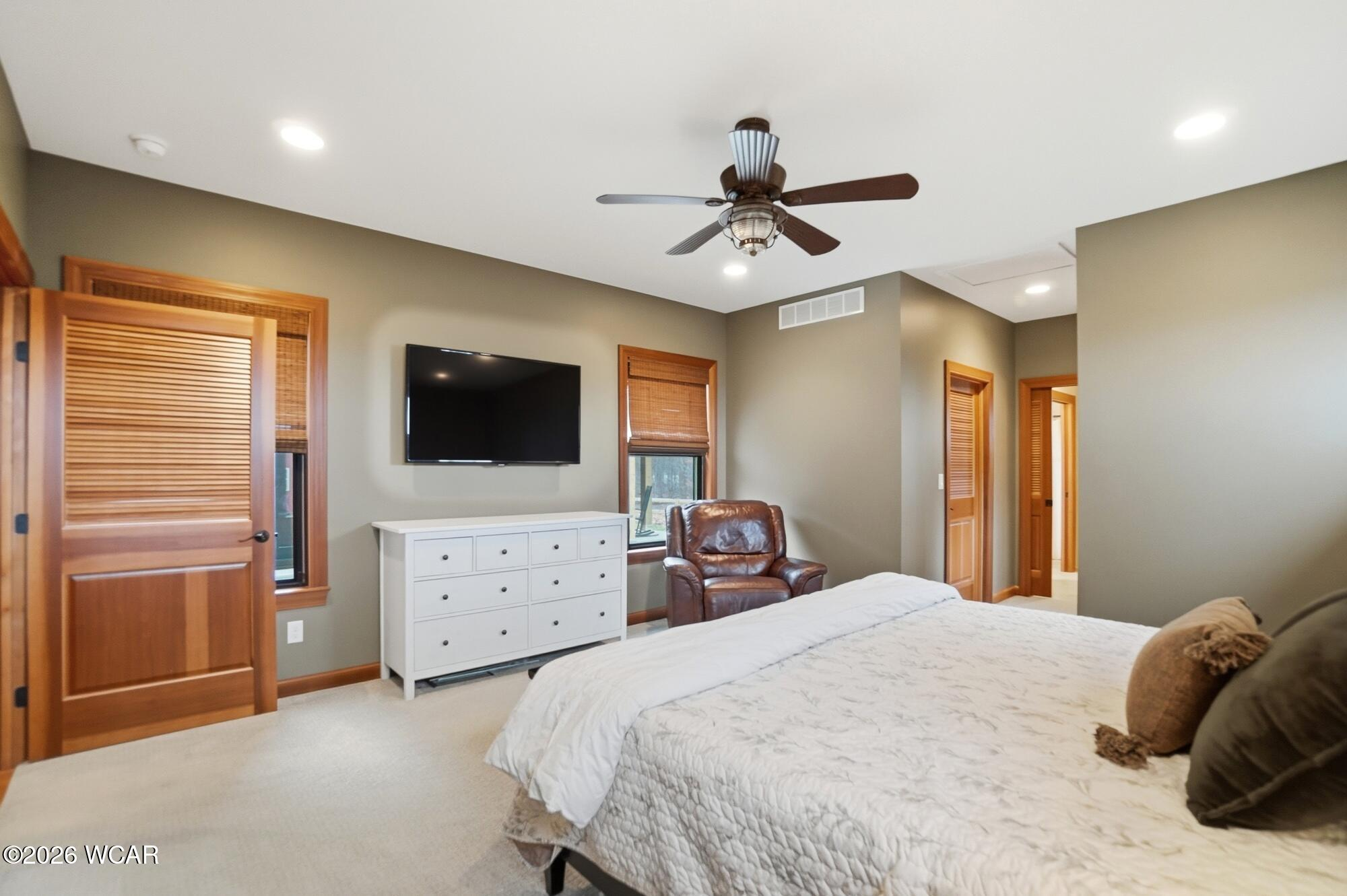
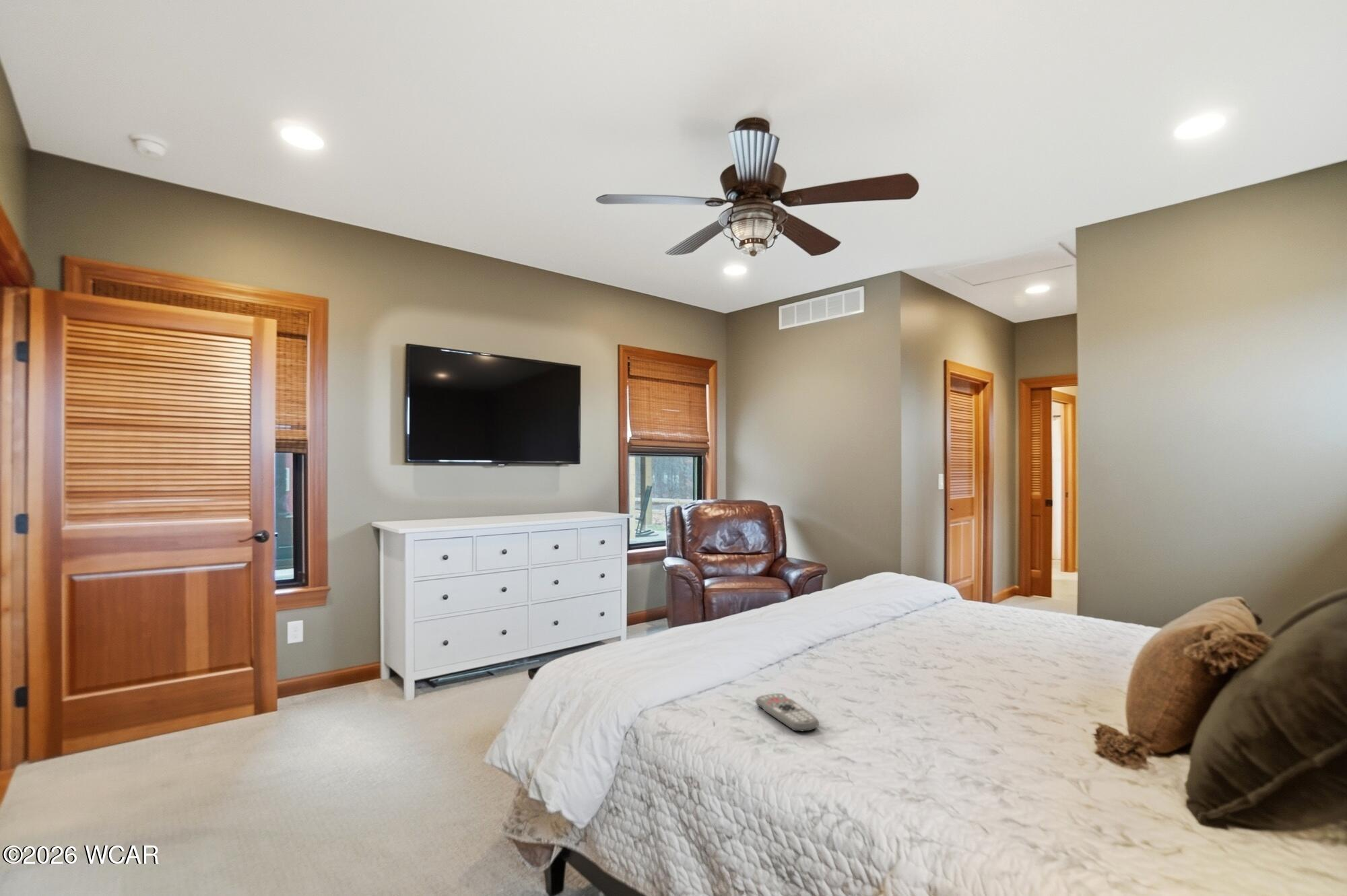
+ remote control (787, 712)
